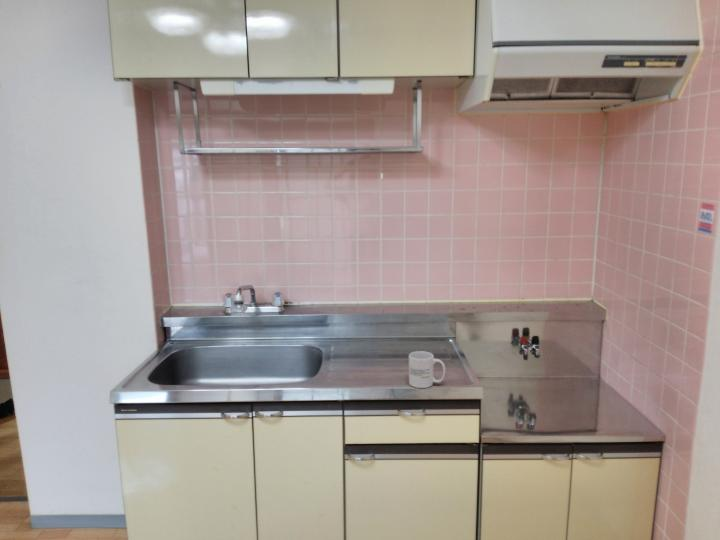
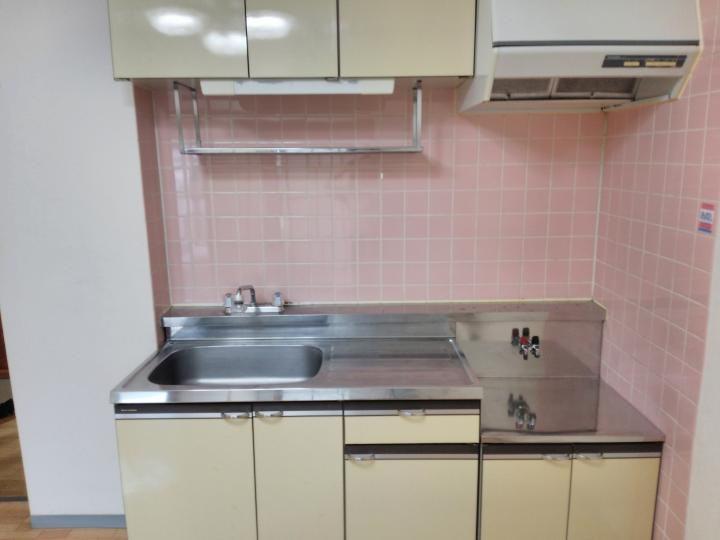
- mug (425, 369)
